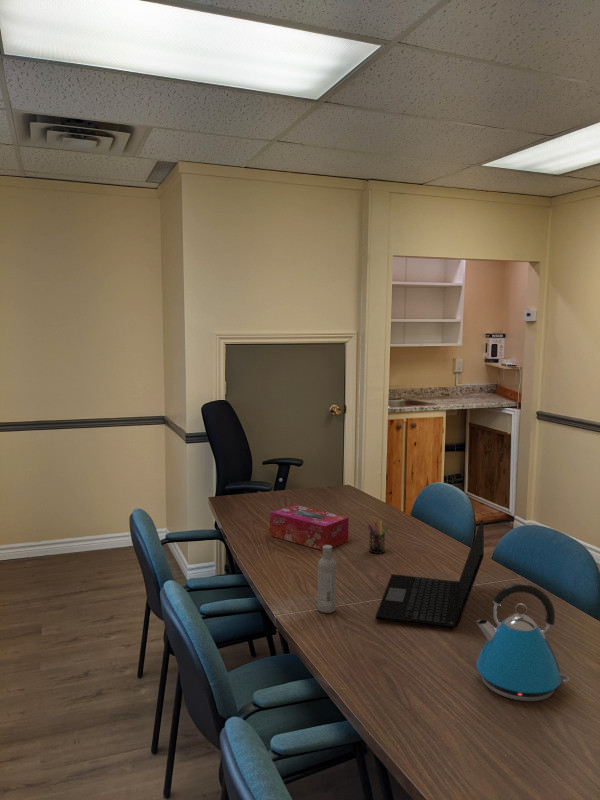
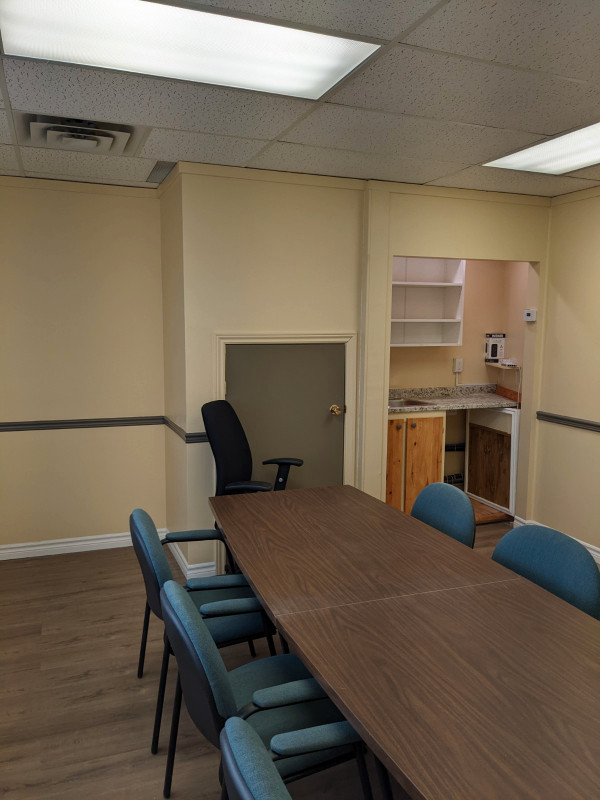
- kettle (522, 633)
- tissue box (308, 526)
- laptop (430, 578)
- pen holder (378, 535)
- bottle (326, 578)
